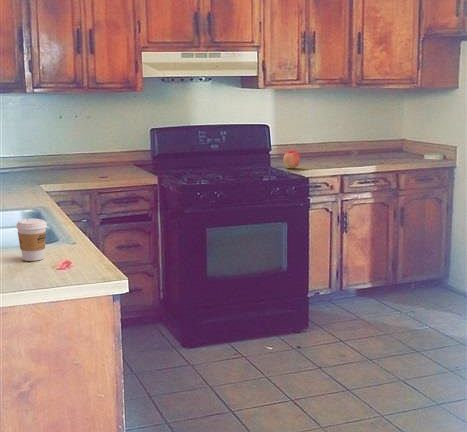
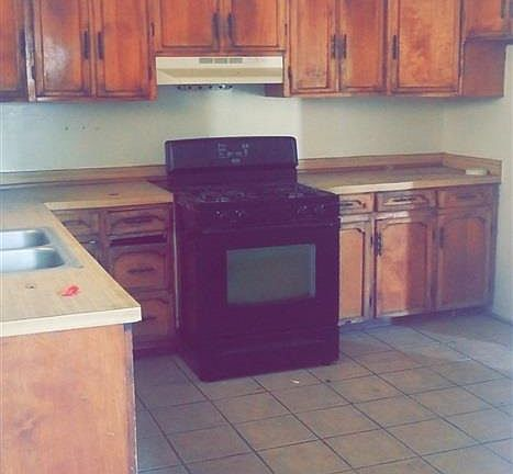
- apple (291, 159)
- coffee cup (32, 239)
